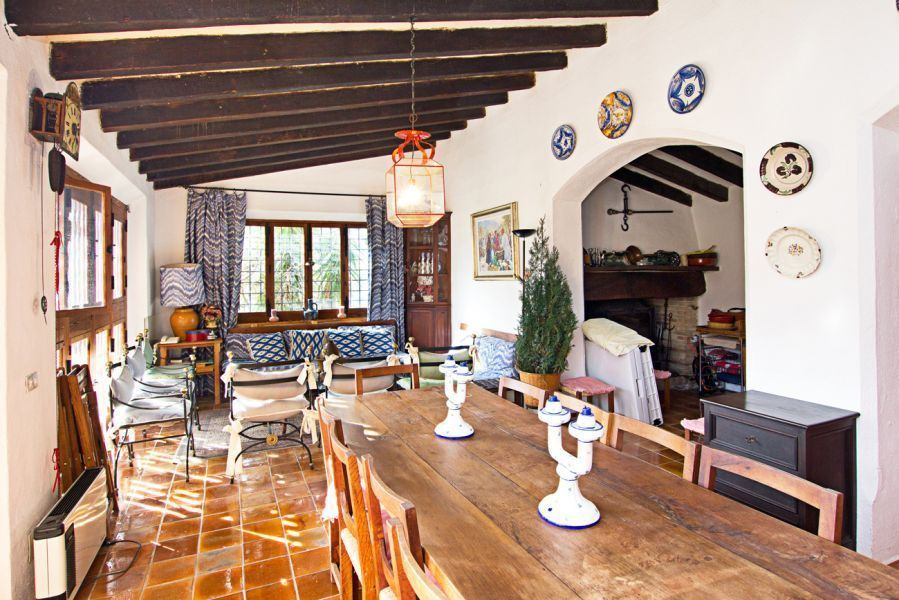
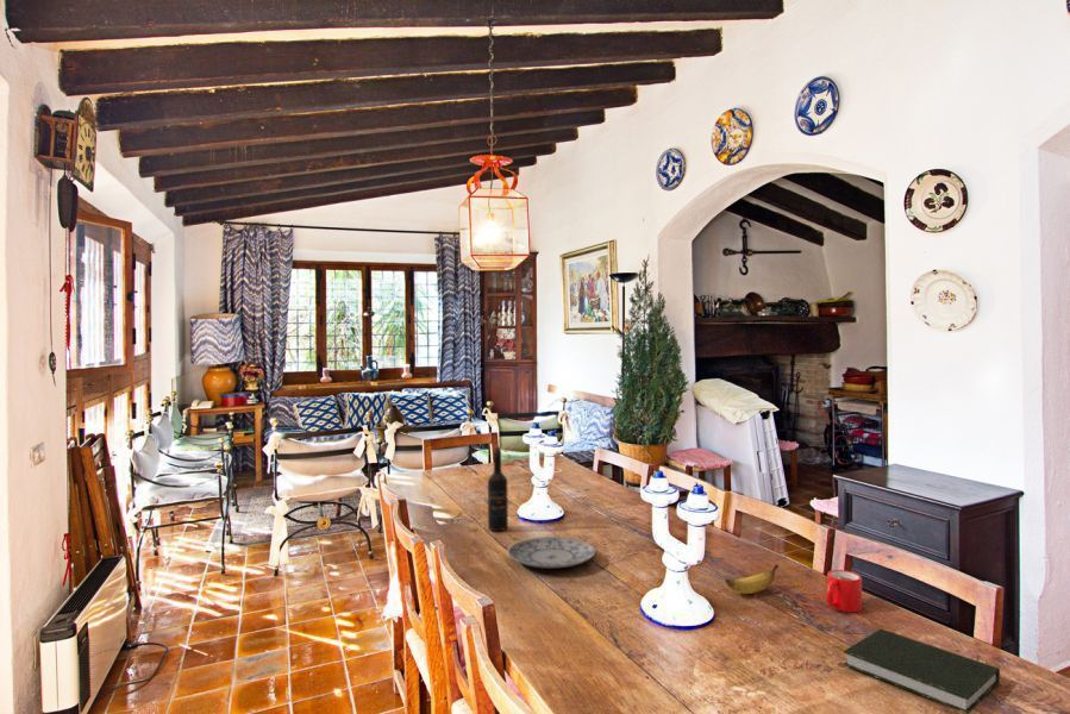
+ plate (551, 555)
+ book (919, 666)
+ wine bottle (498, 488)
+ banana (752, 580)
+ mug (840, 591)
